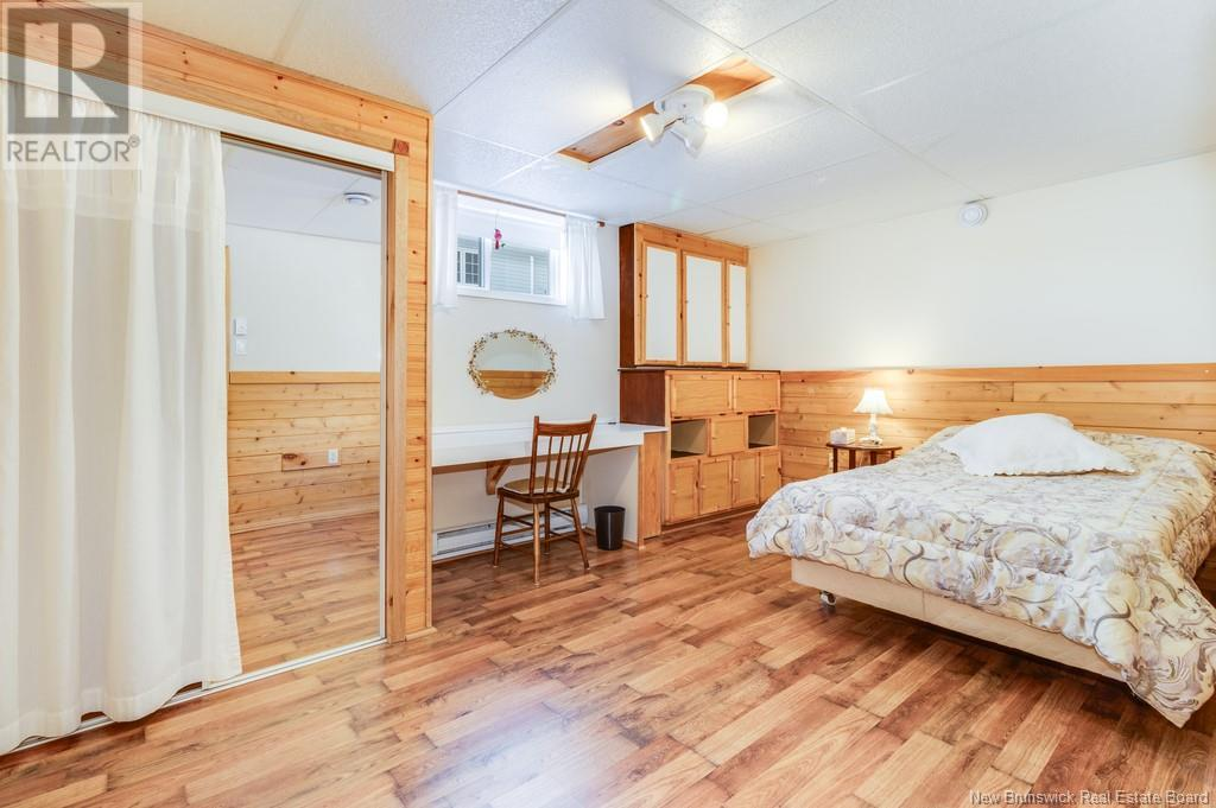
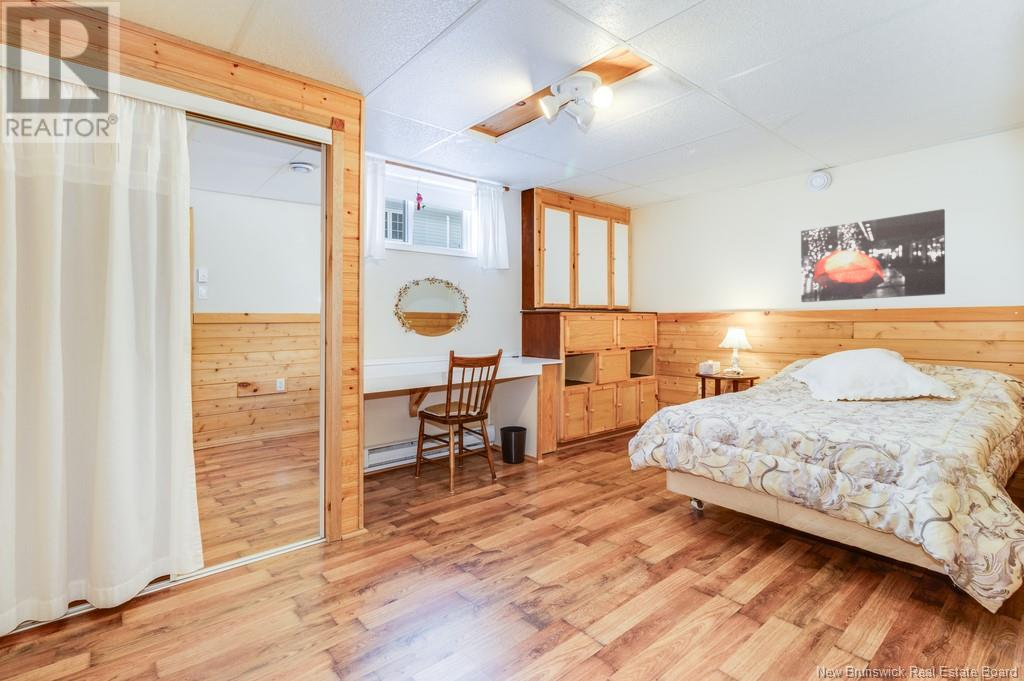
+ wall art (866, 259)
